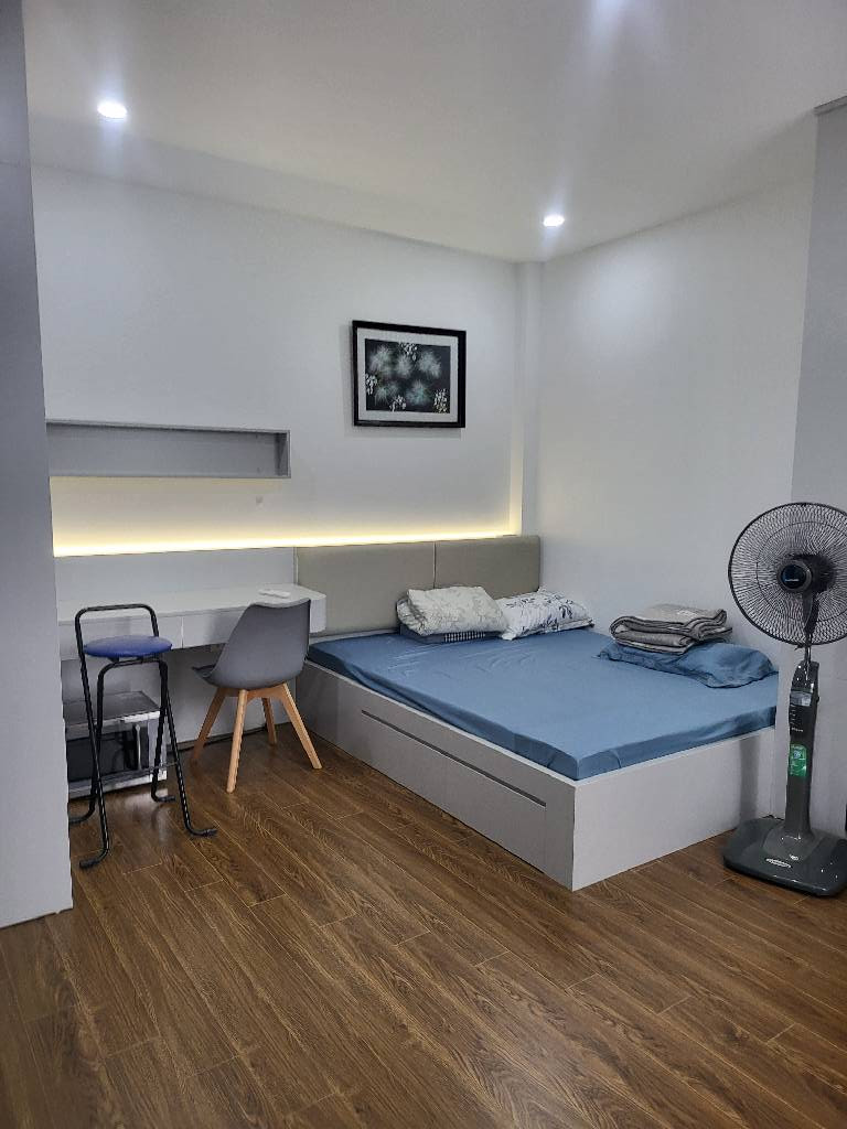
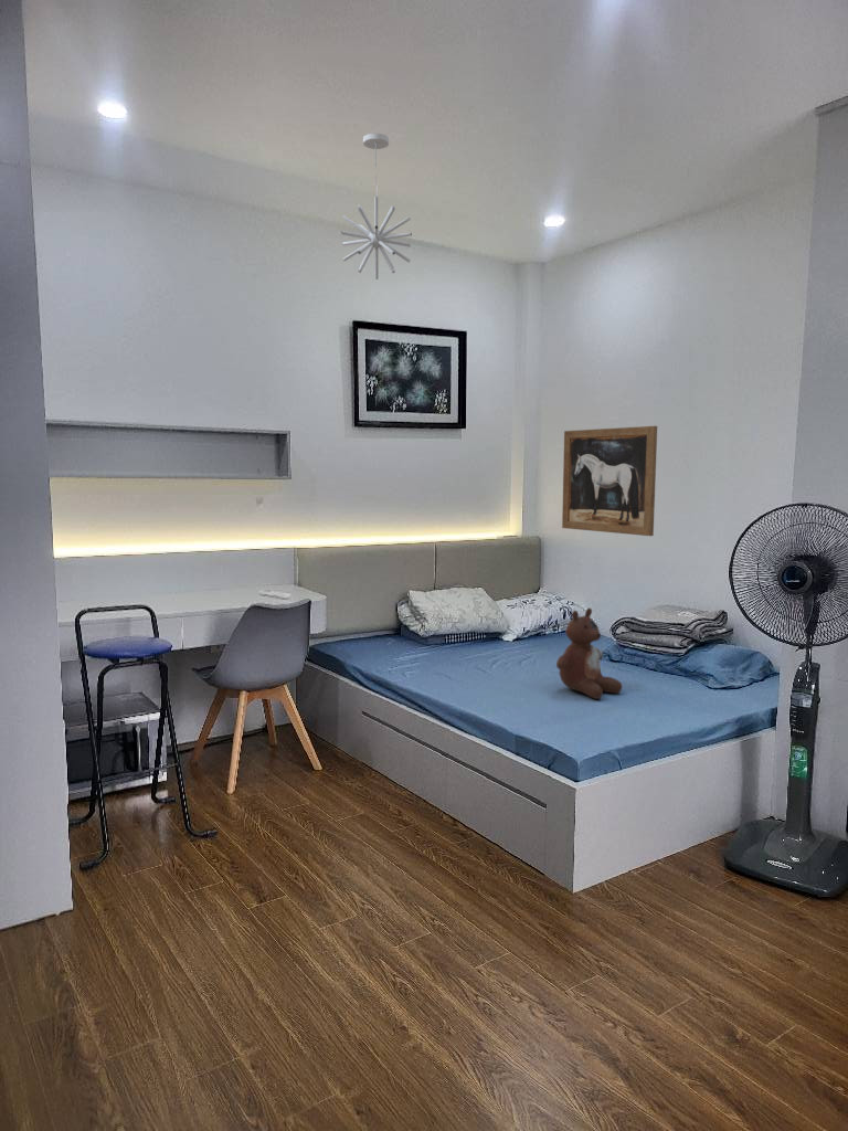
+ pendant light (375, 207)
+ wall art (606, 480)
+ stuffed bear (590, 651)
